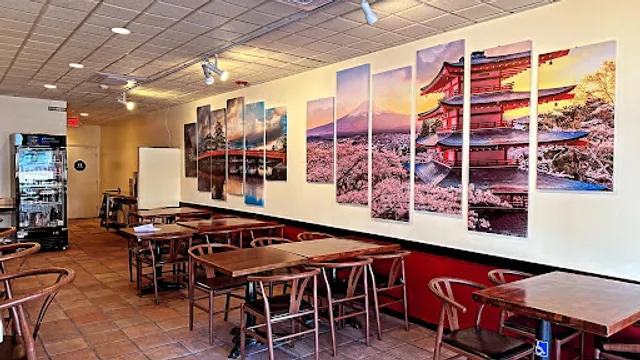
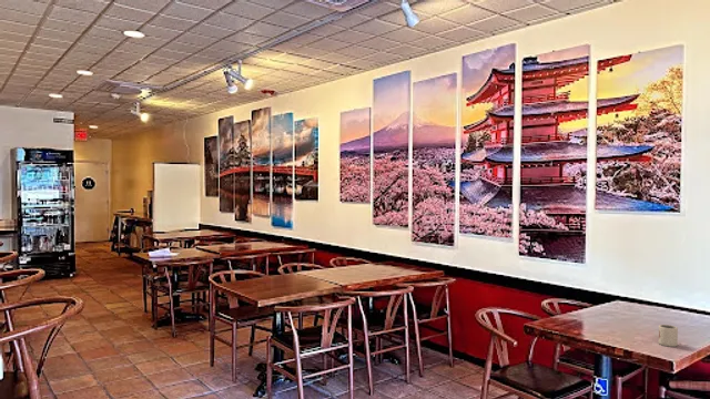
+ cup (668, 335)
